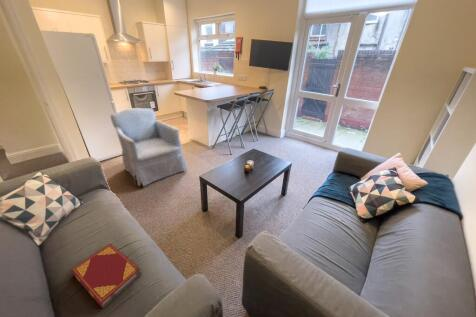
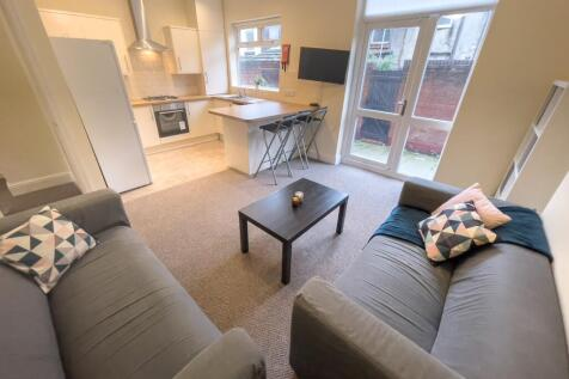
- armchair (148, 142)
- hardback book (106, 271)
